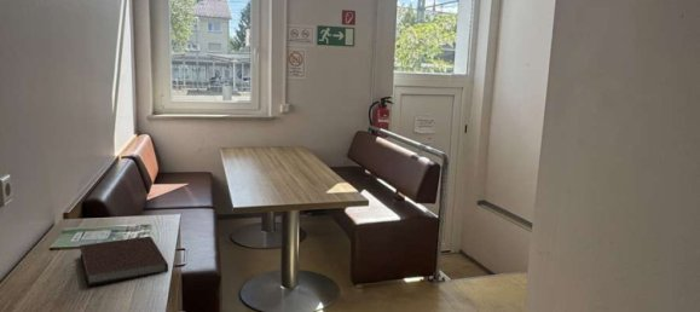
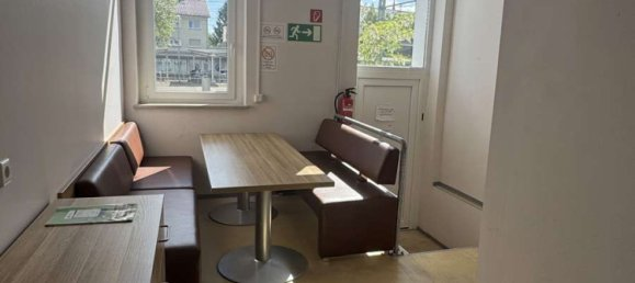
- notebook (122, 258)
